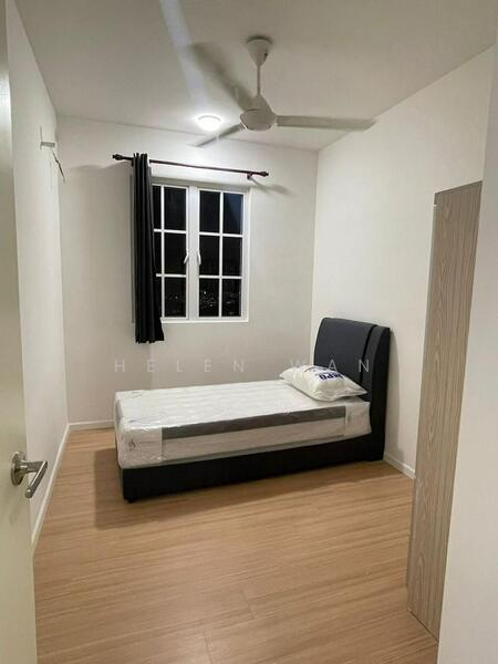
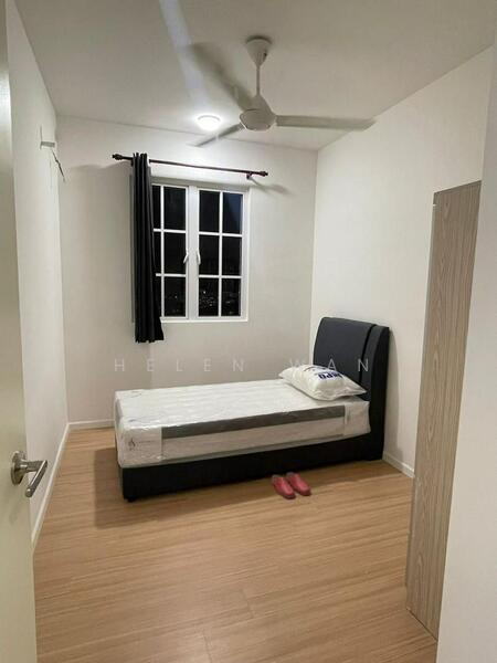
+ slippers (290, 482)
